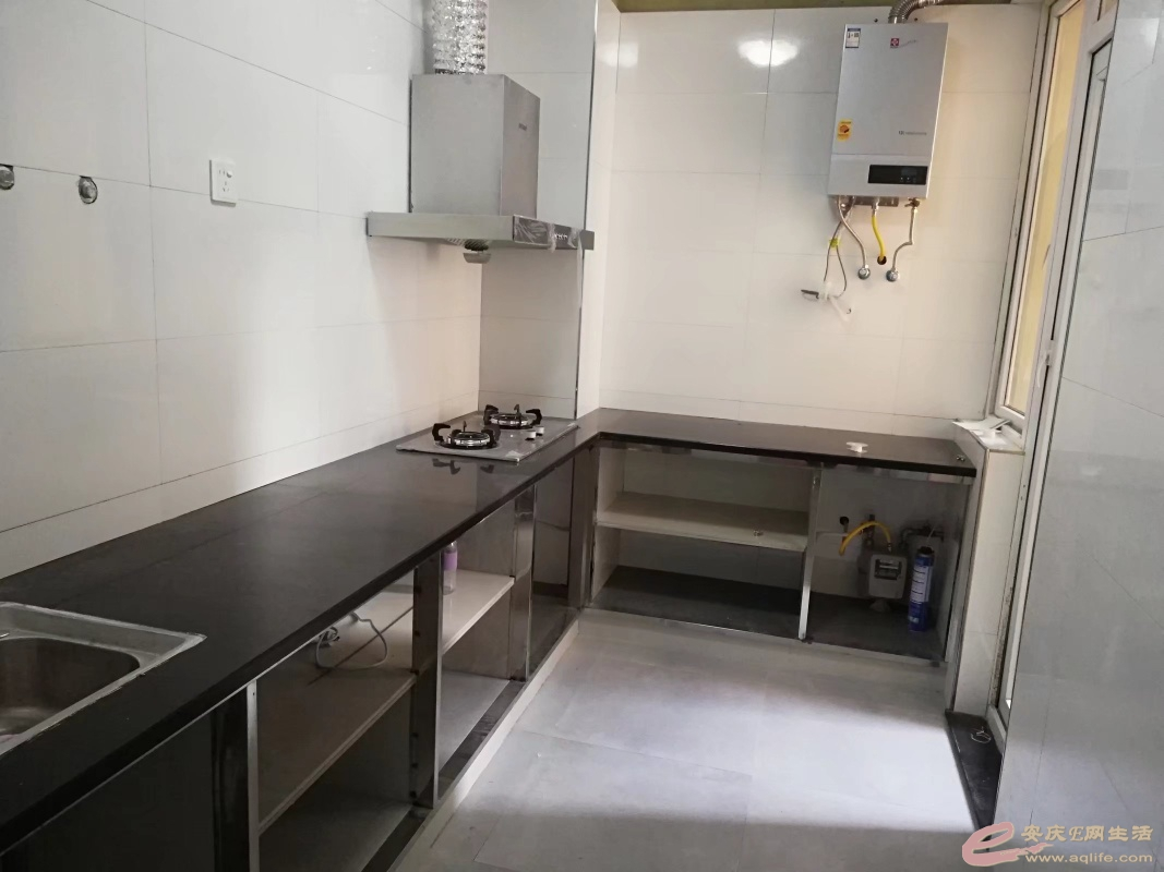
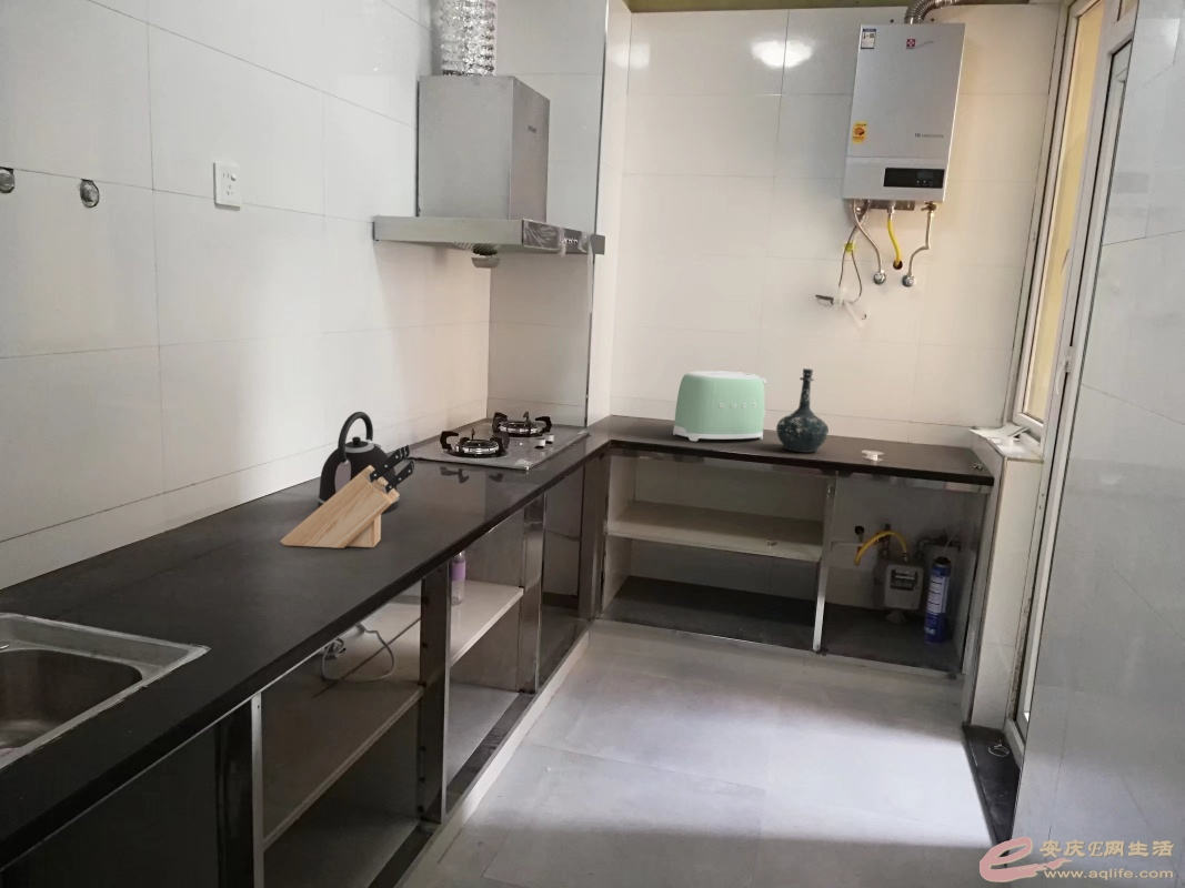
+ bottle (804, 410)
+ toaster (720, 404)
+ kettle (358, 458)
+ knife block (350, 493)
